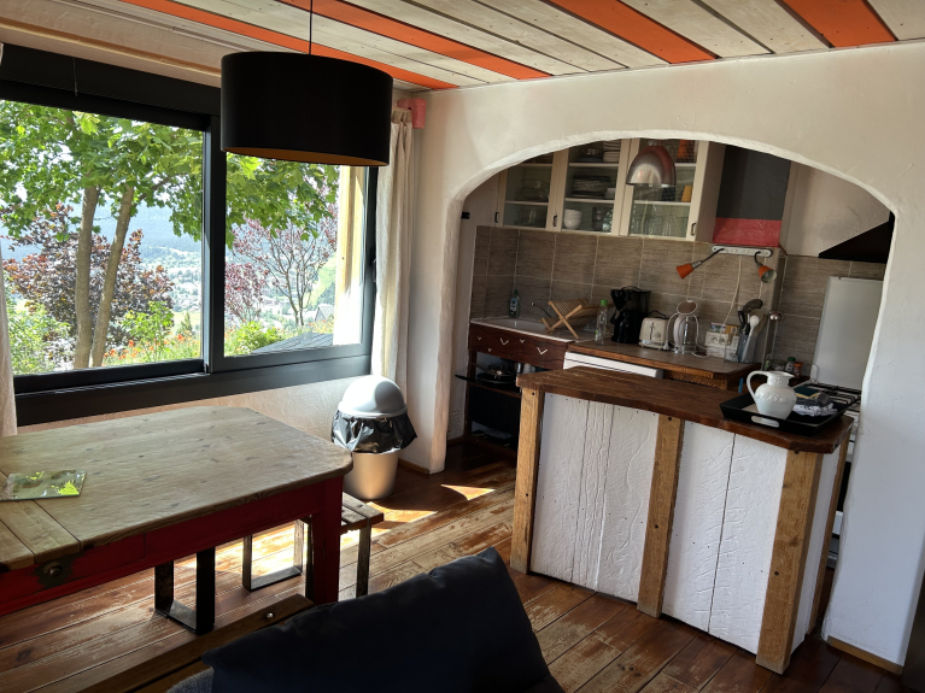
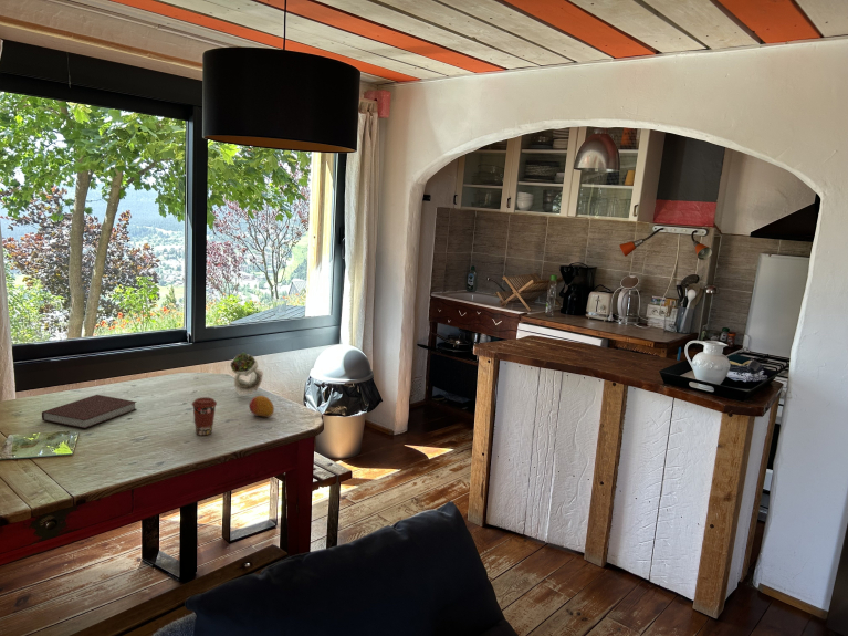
+ coffee cup (203, 416)
+ fruit (261, 406)
+ notebook (91, 410)
+ succulent plant (244, 373)
